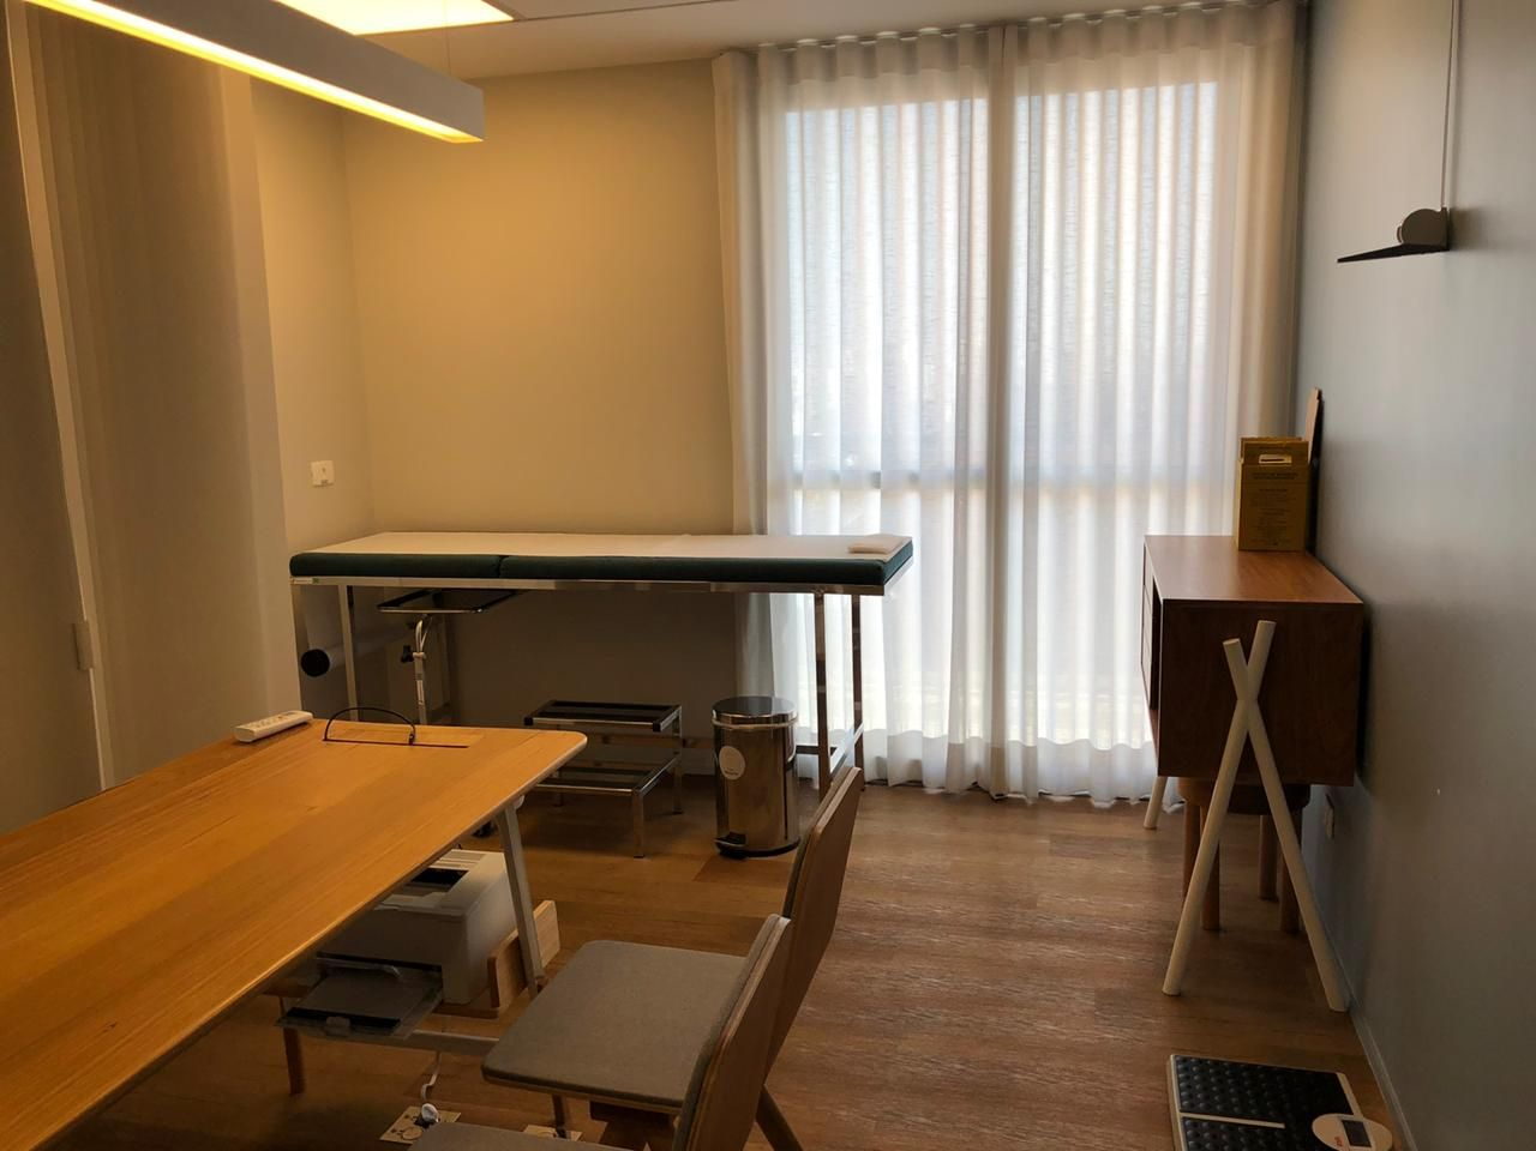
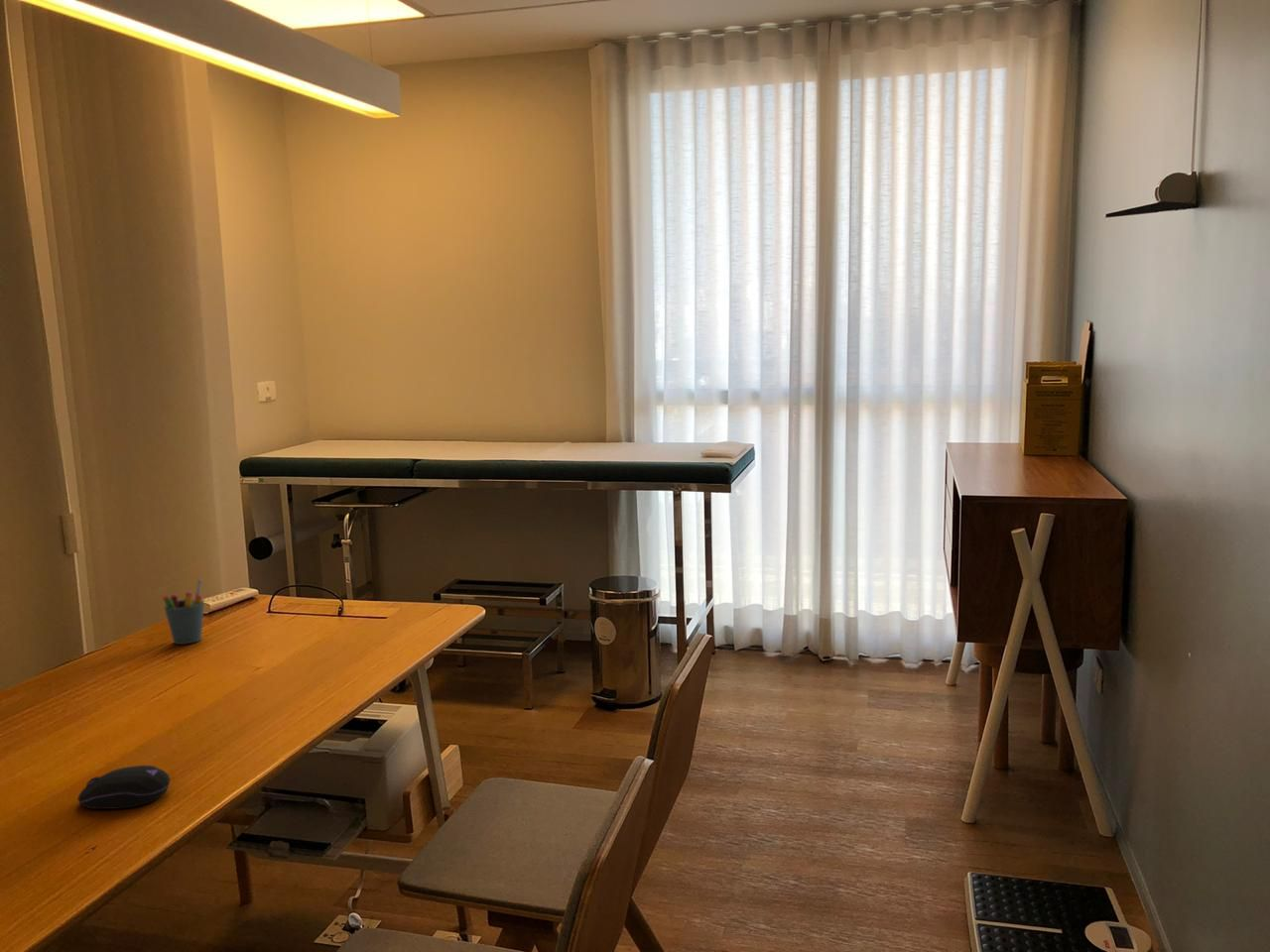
+ pen holder (185, 612)
+ computer mouse (123, 783)
